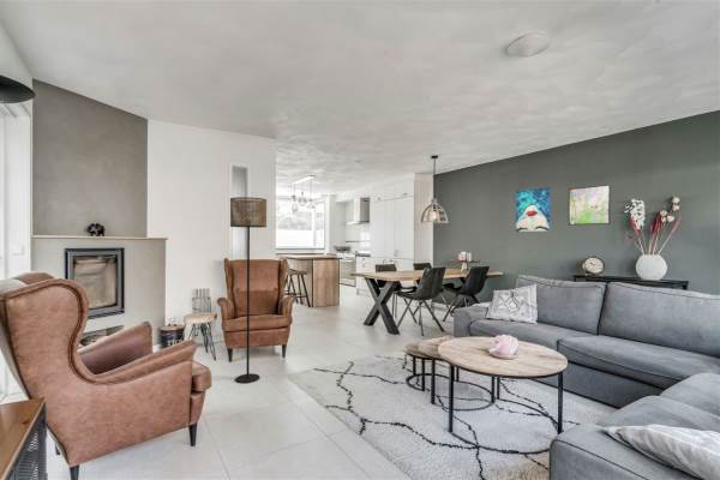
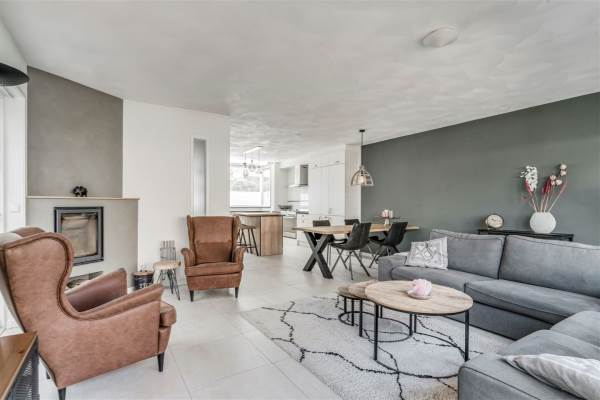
- floor lamp (247, 288)
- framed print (588, 205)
- wall art (532, 210)
